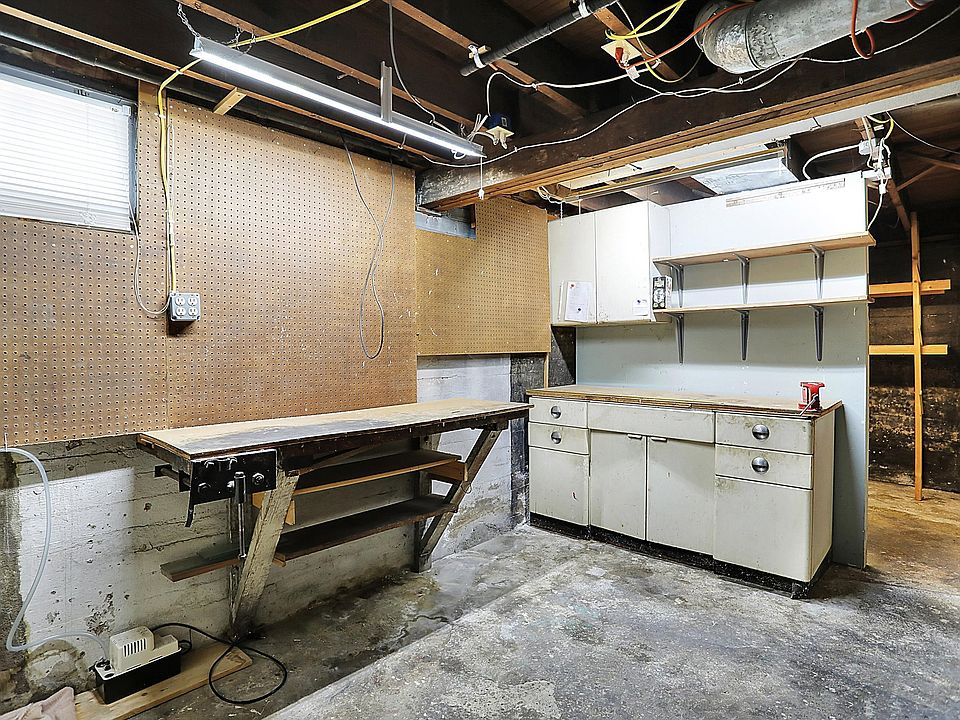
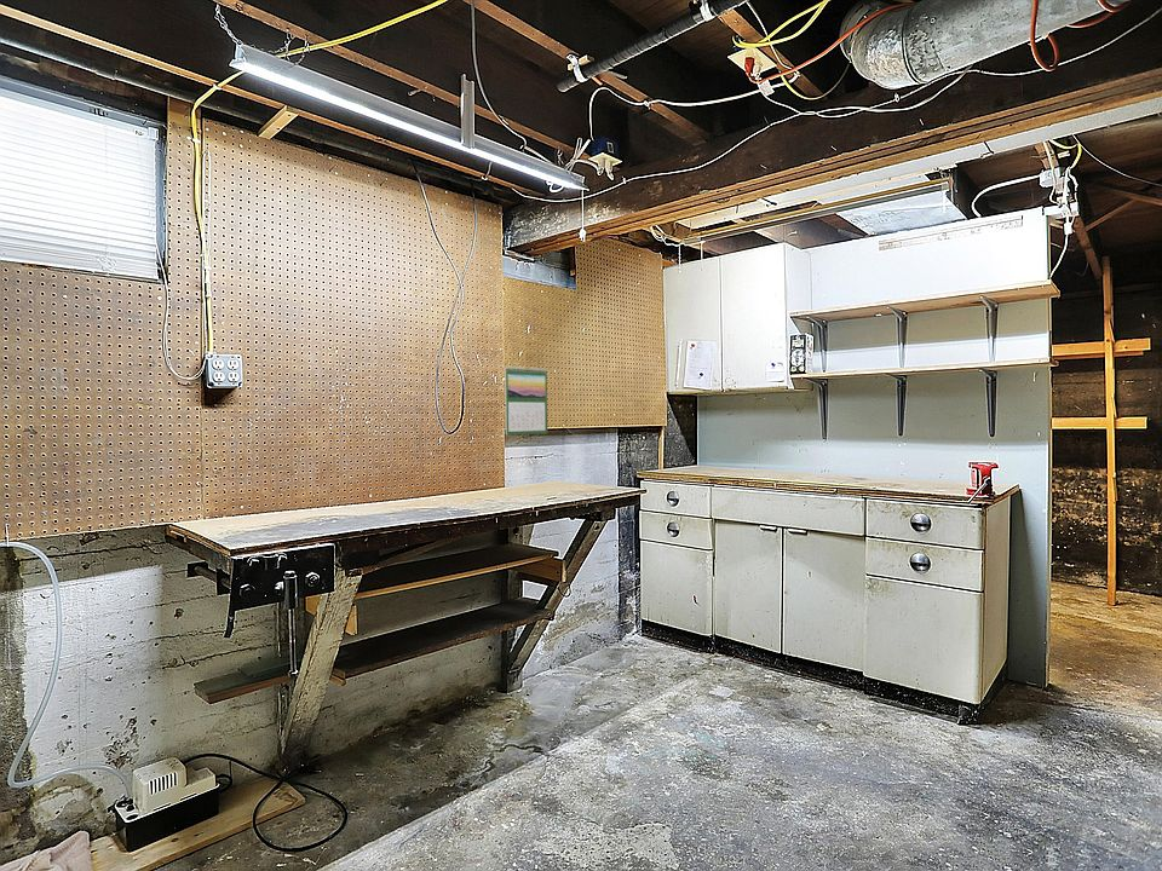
+ calendar (527, 400)
